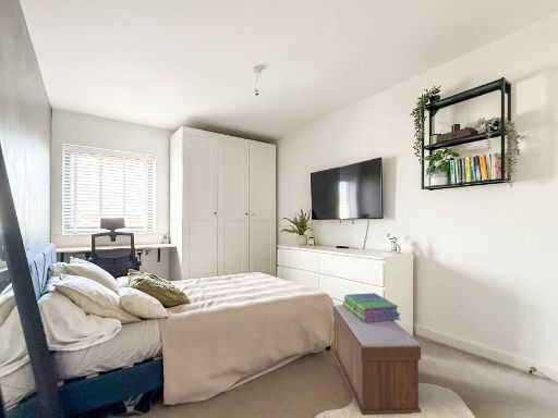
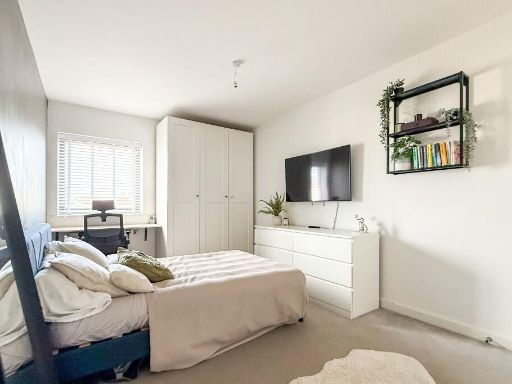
- stack of books (369, 306)
- bench (369, 352)
